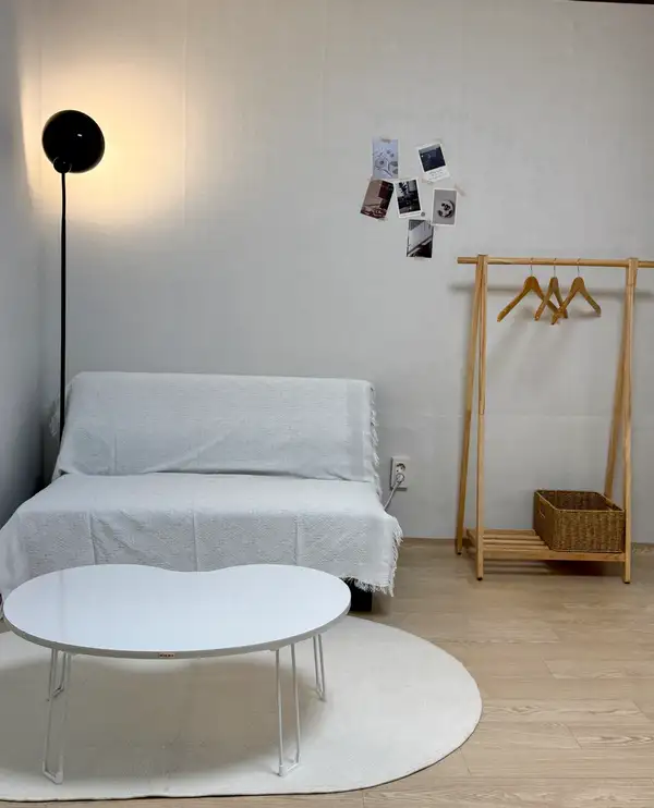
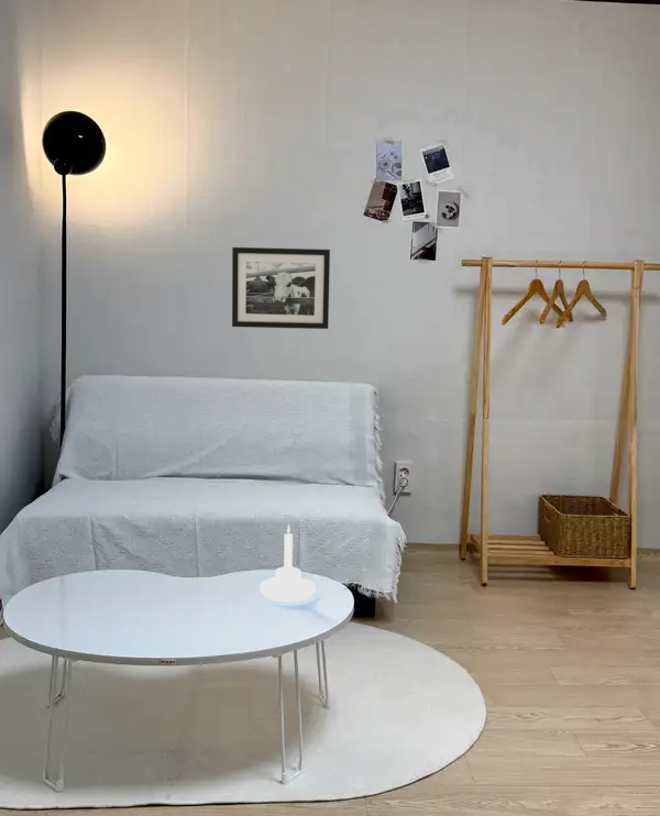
+ picture frame (280, 288)
+ candle holder (287, 559)
